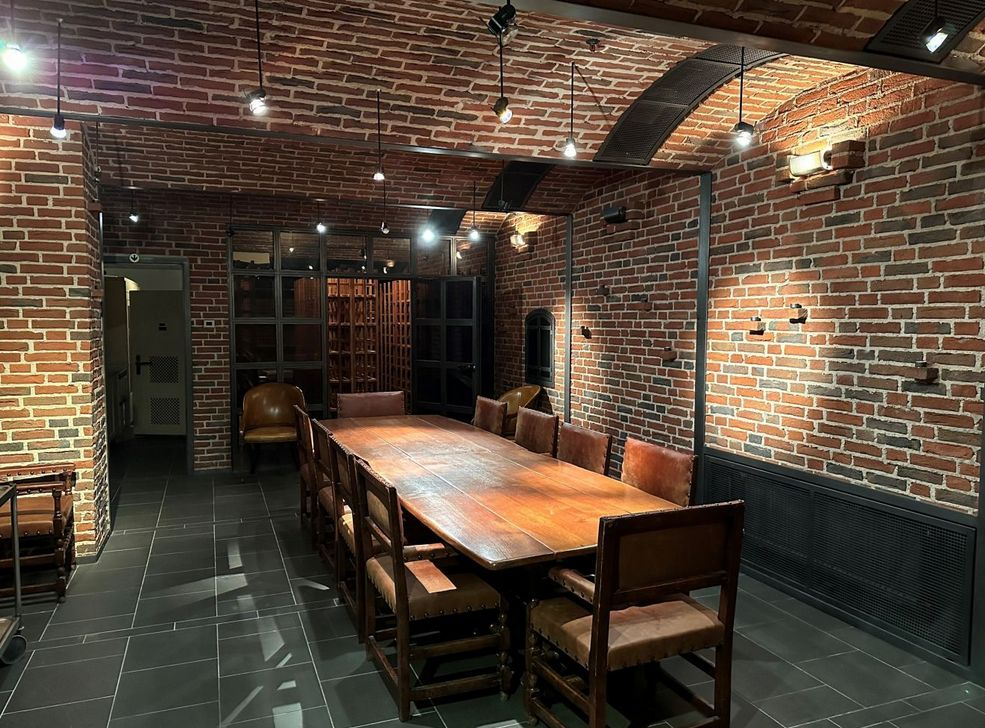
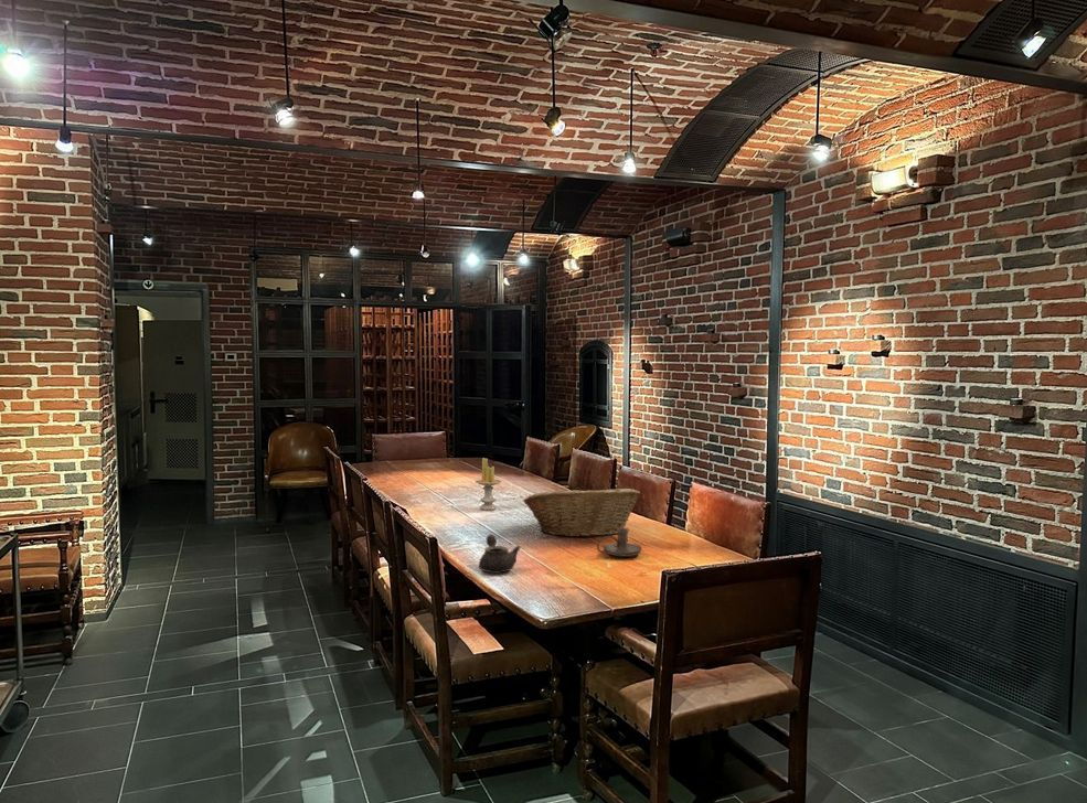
+ candle holder (618, 542)
+ candle (488, 483)
+ teapot (497, 553)
+ fruit basket (582, 506)
